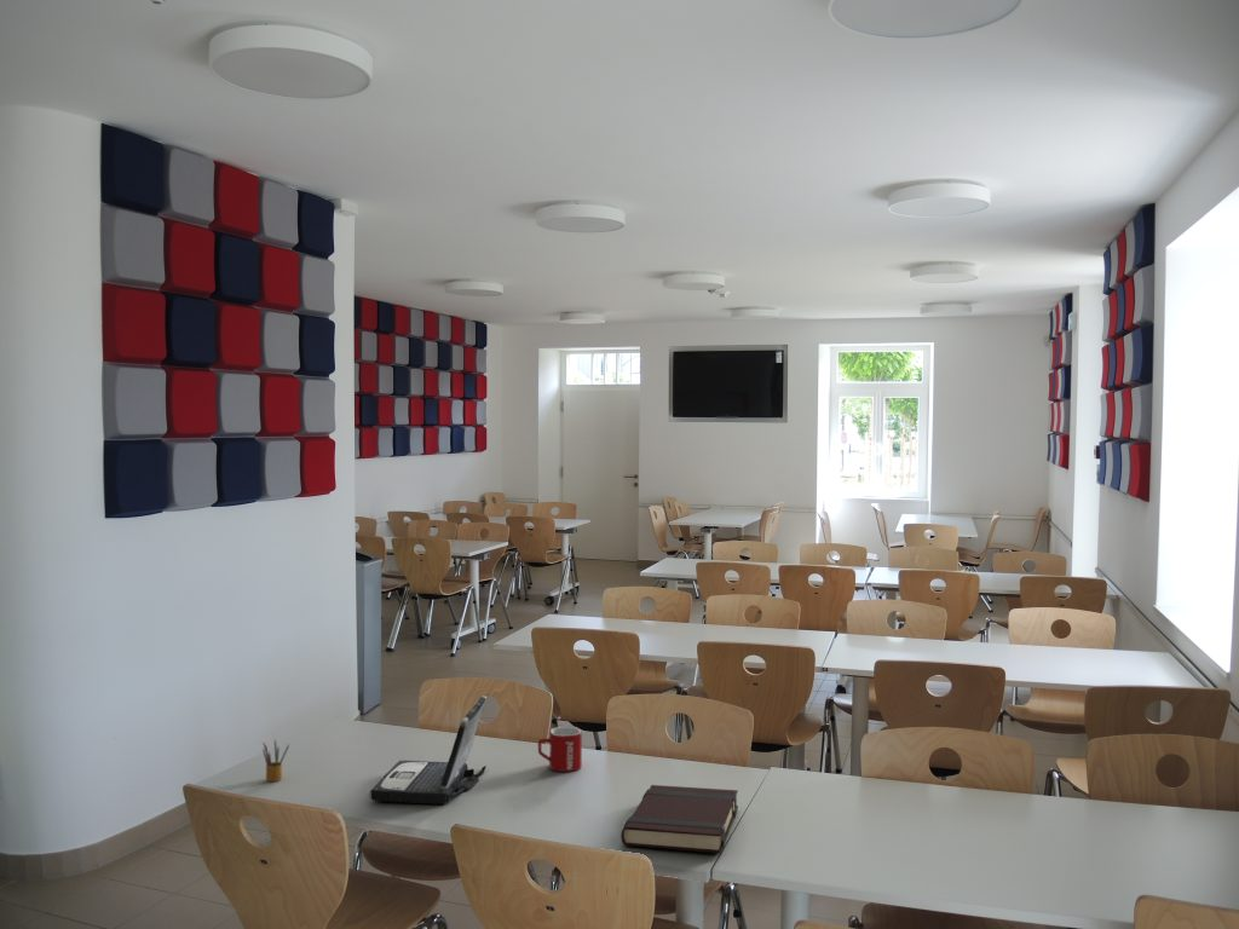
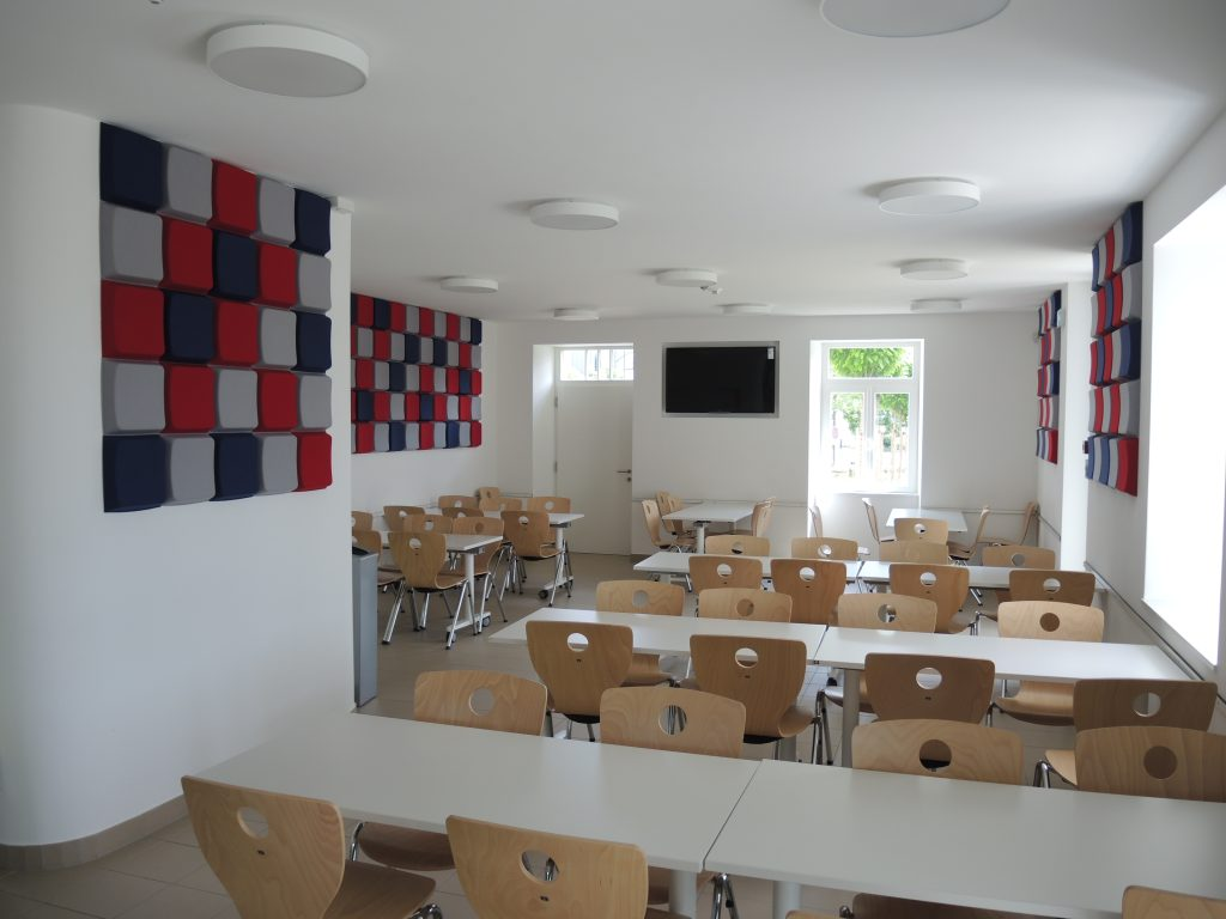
- book (681, 817)
- mug (559, 749)
- laptop (433, 762)
- pencil box (276, 760)
